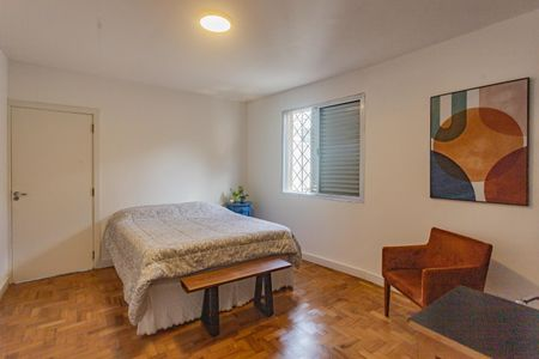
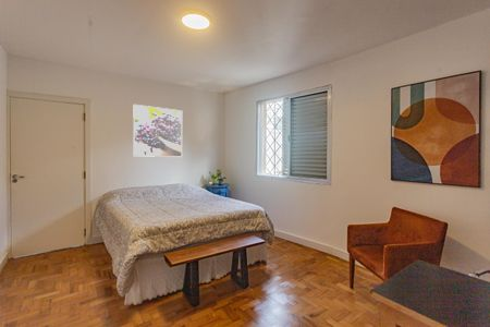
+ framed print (159, 132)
